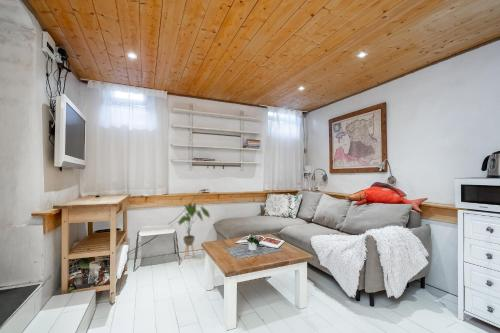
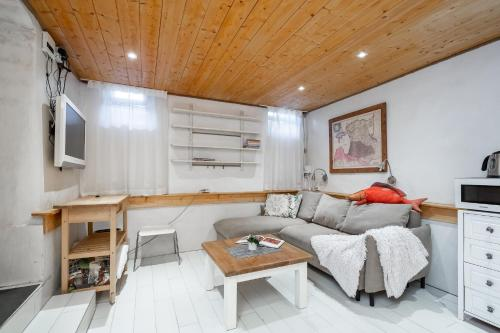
- house plant (190, 228)
